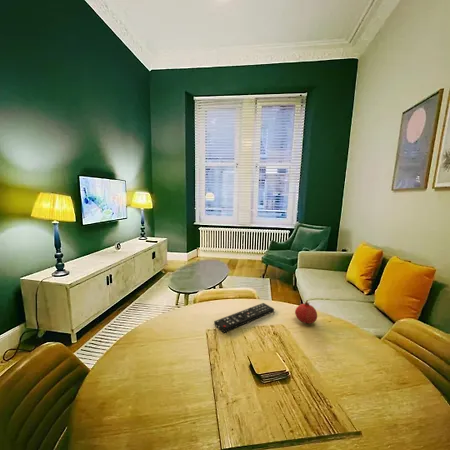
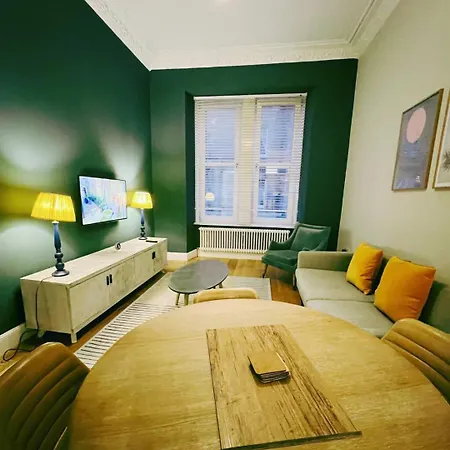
- fruit (306, 311)
- remote control (245, 315)
